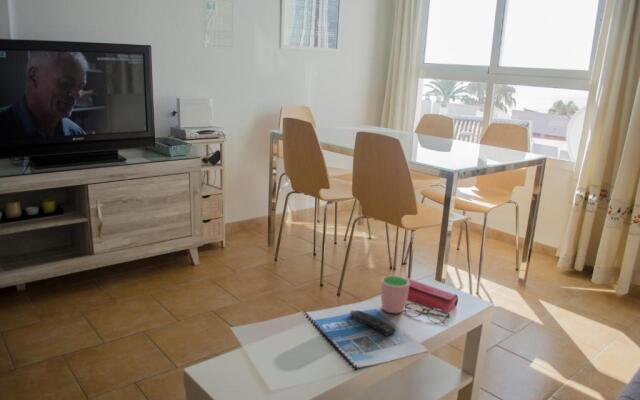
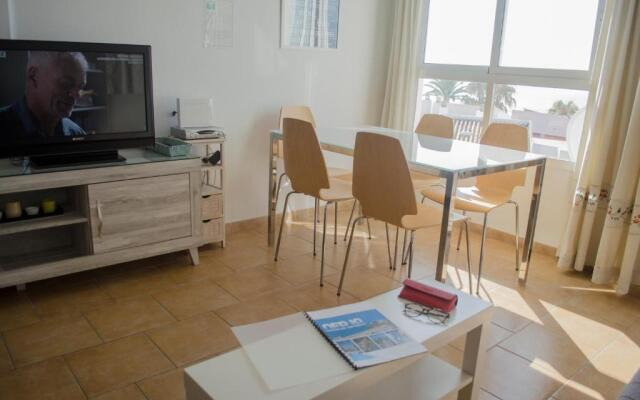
- remote control (370, 321)
- cup (396, 293)
